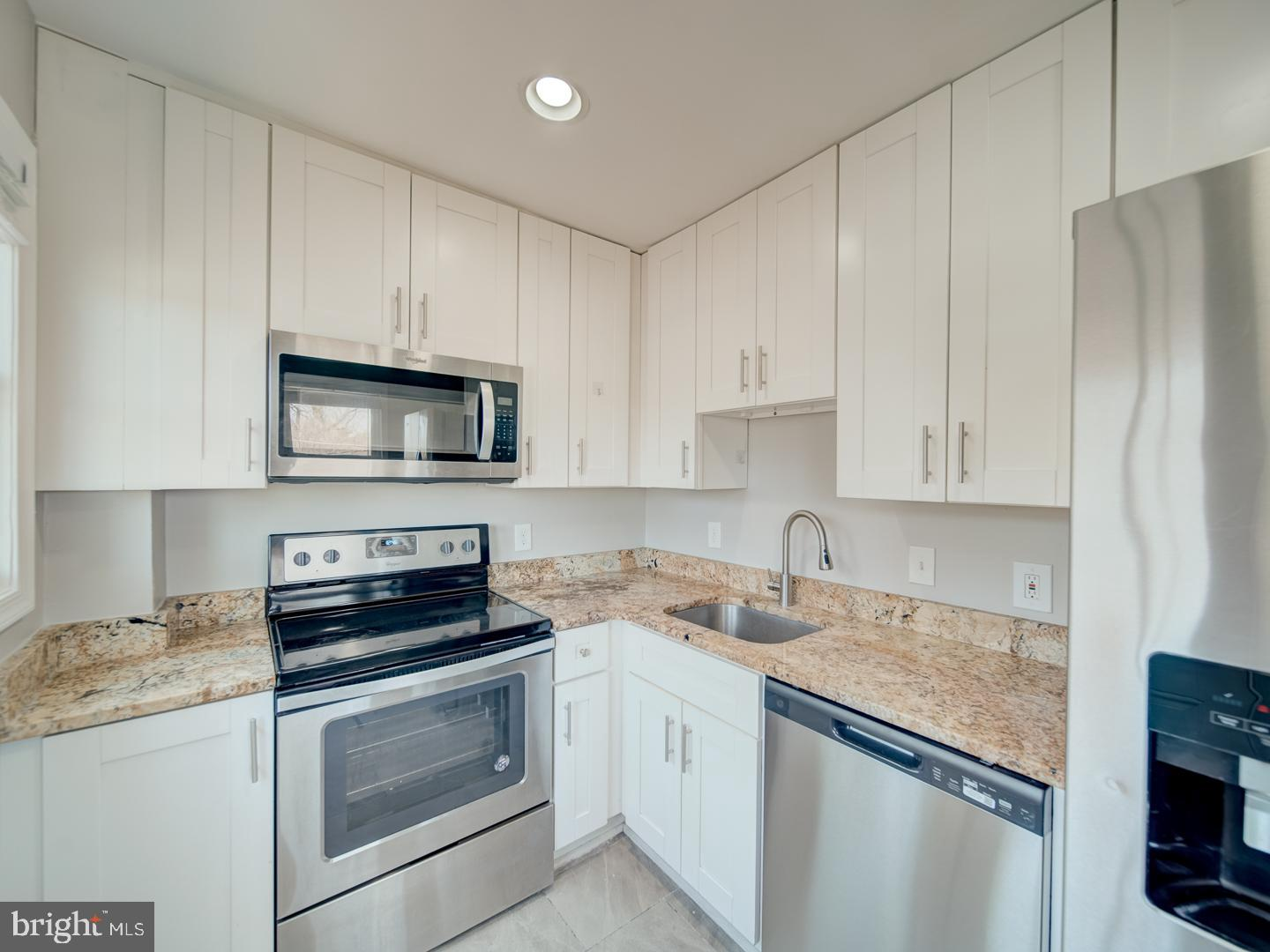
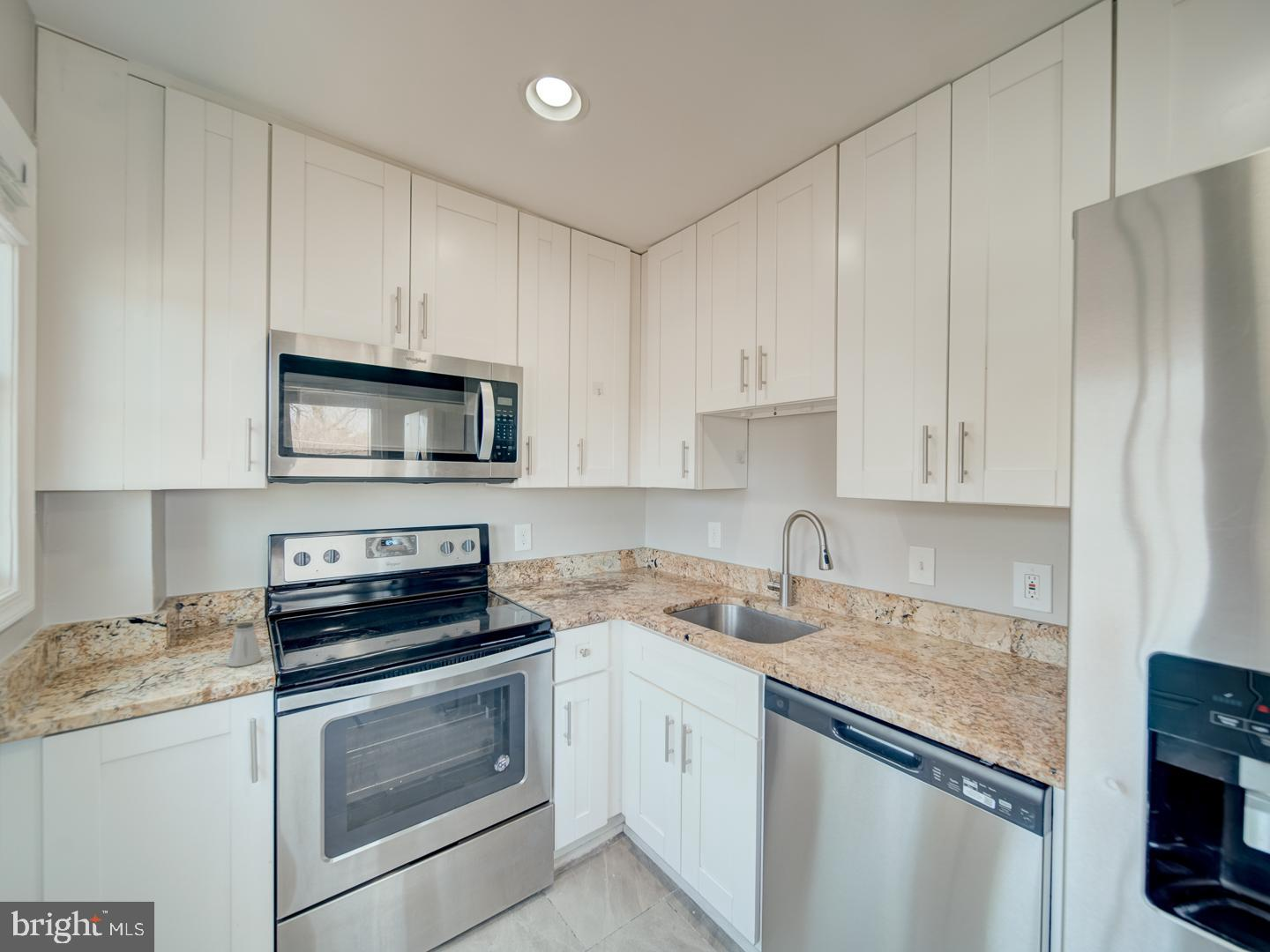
+ saltshaker (244, 643)
